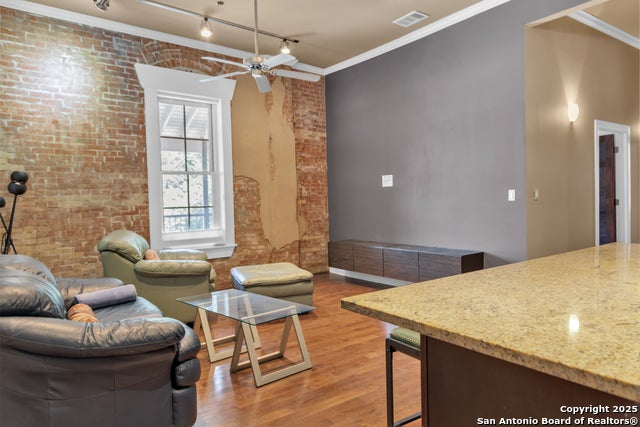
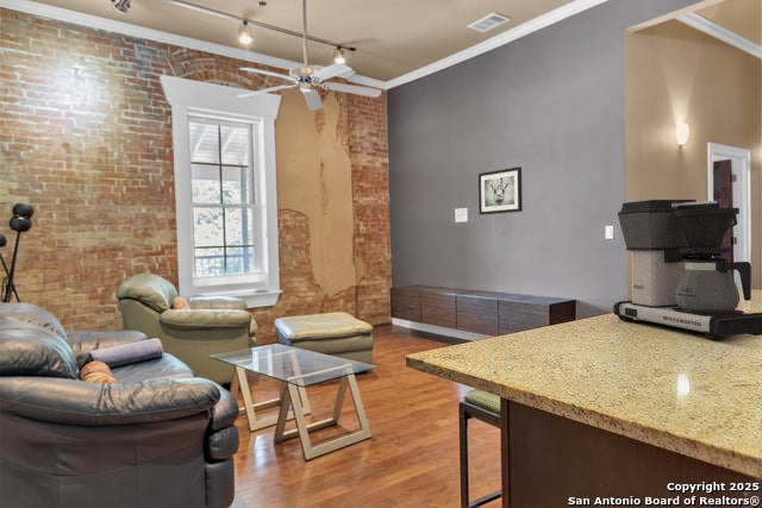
+ wall art (499, 192)
+ coffee maker (685, 263)
